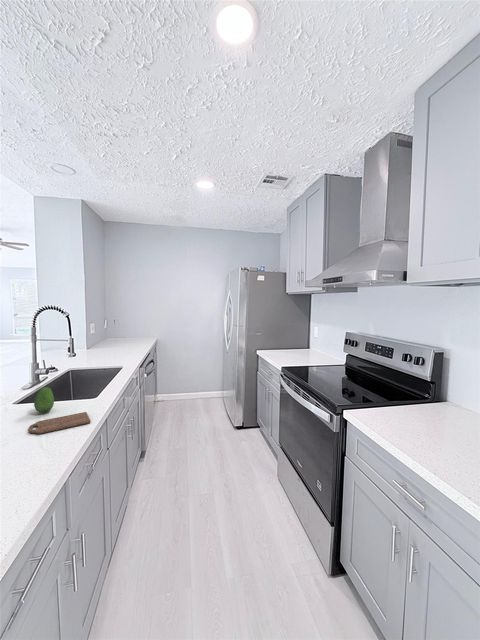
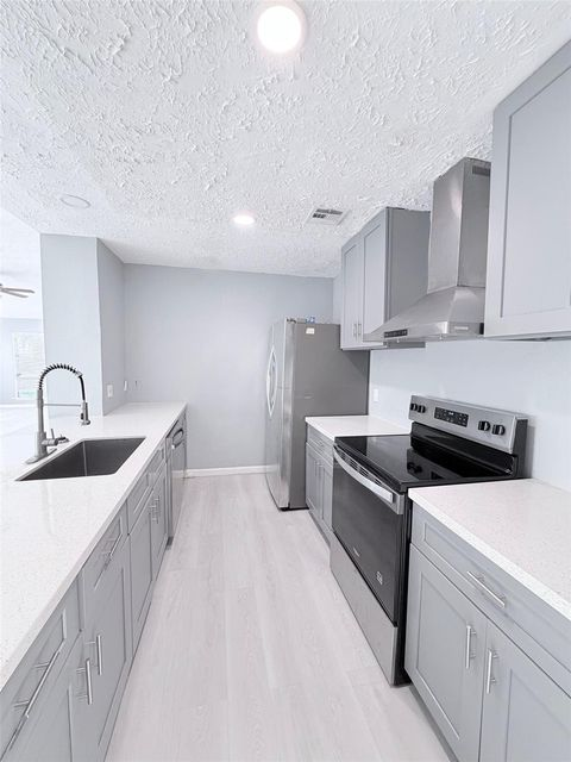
- fruit (44, 399)
- cutting board (60, 422)
